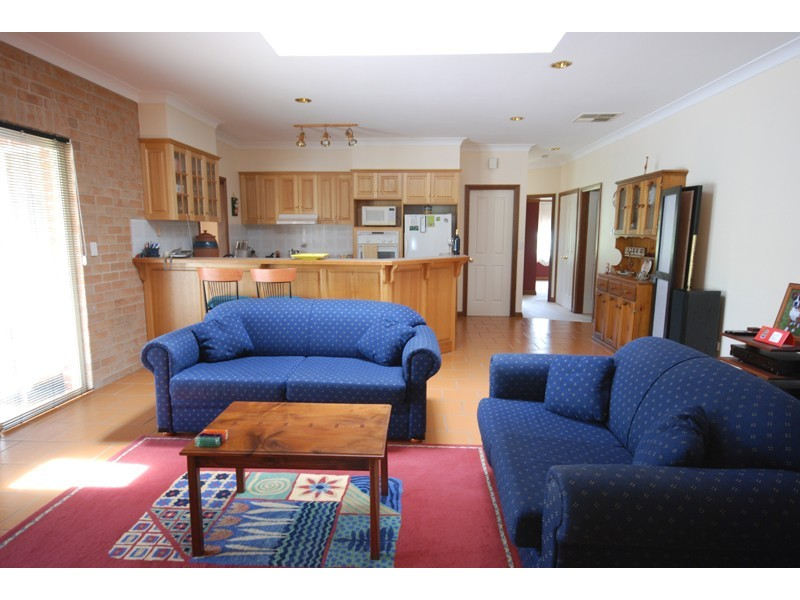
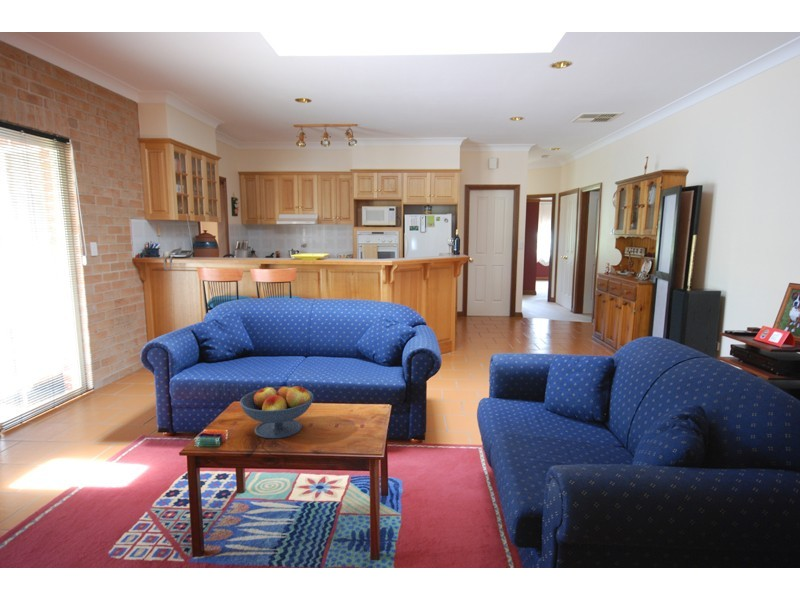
+ fruit bowl (277, 407)
